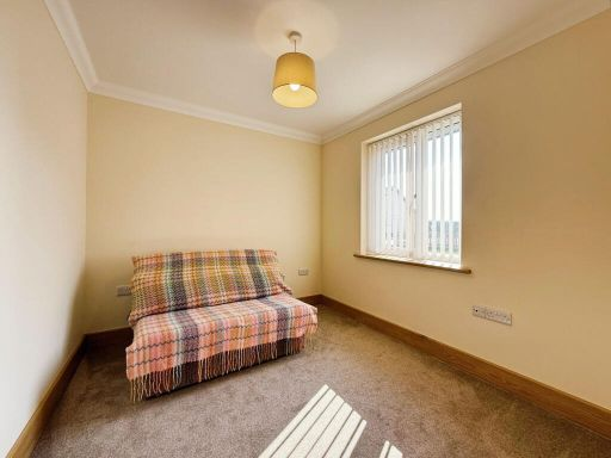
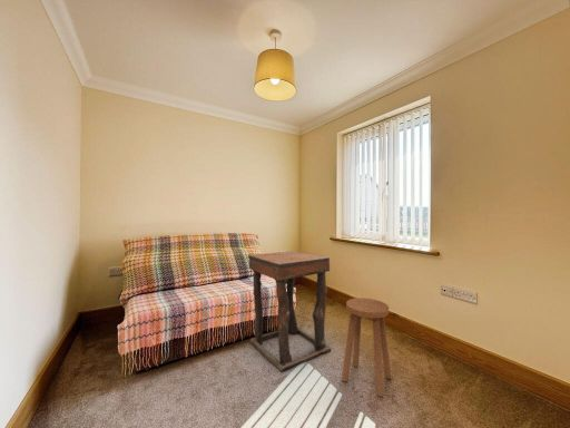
+ side table (287, 301)
+ stool (374, 341)
